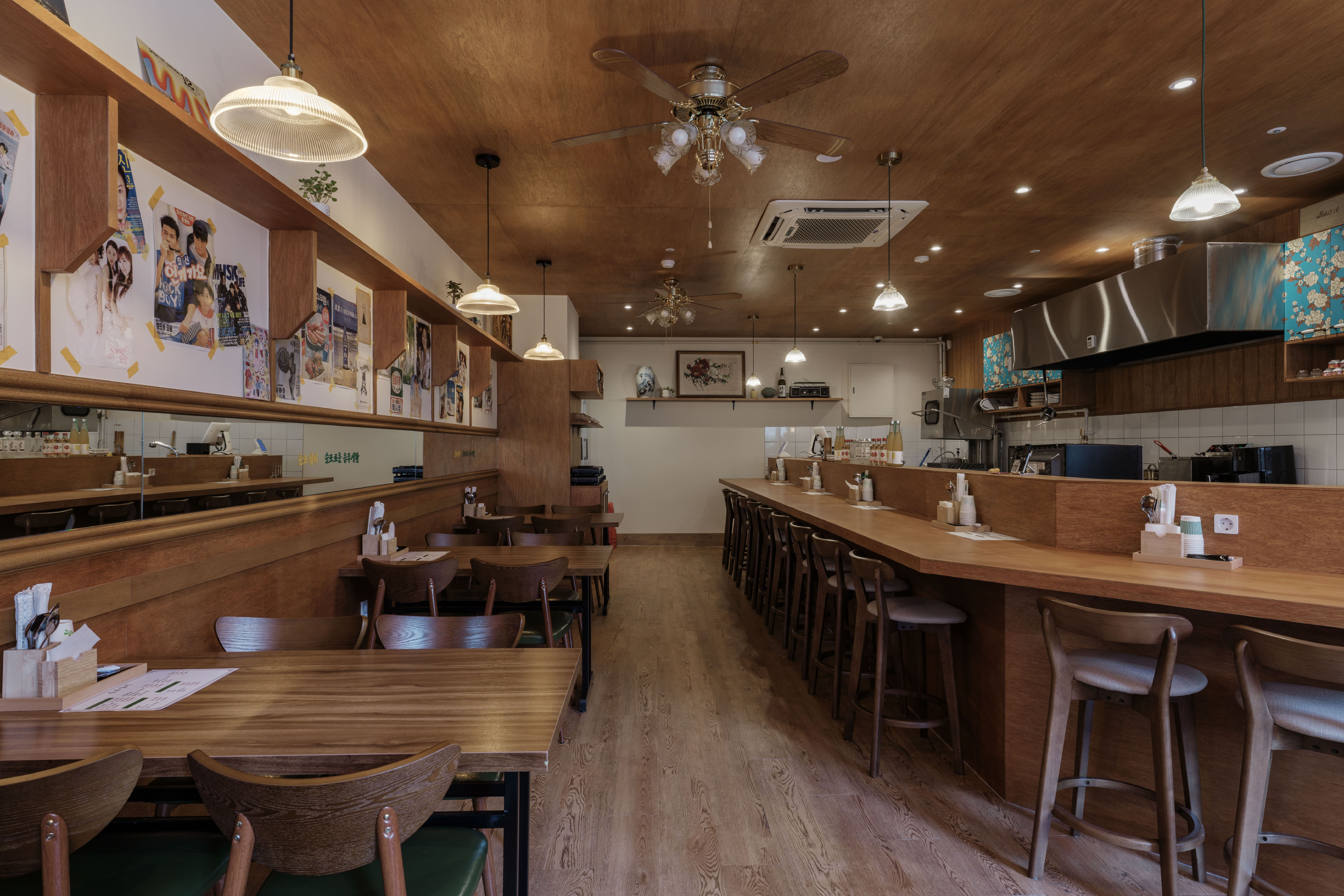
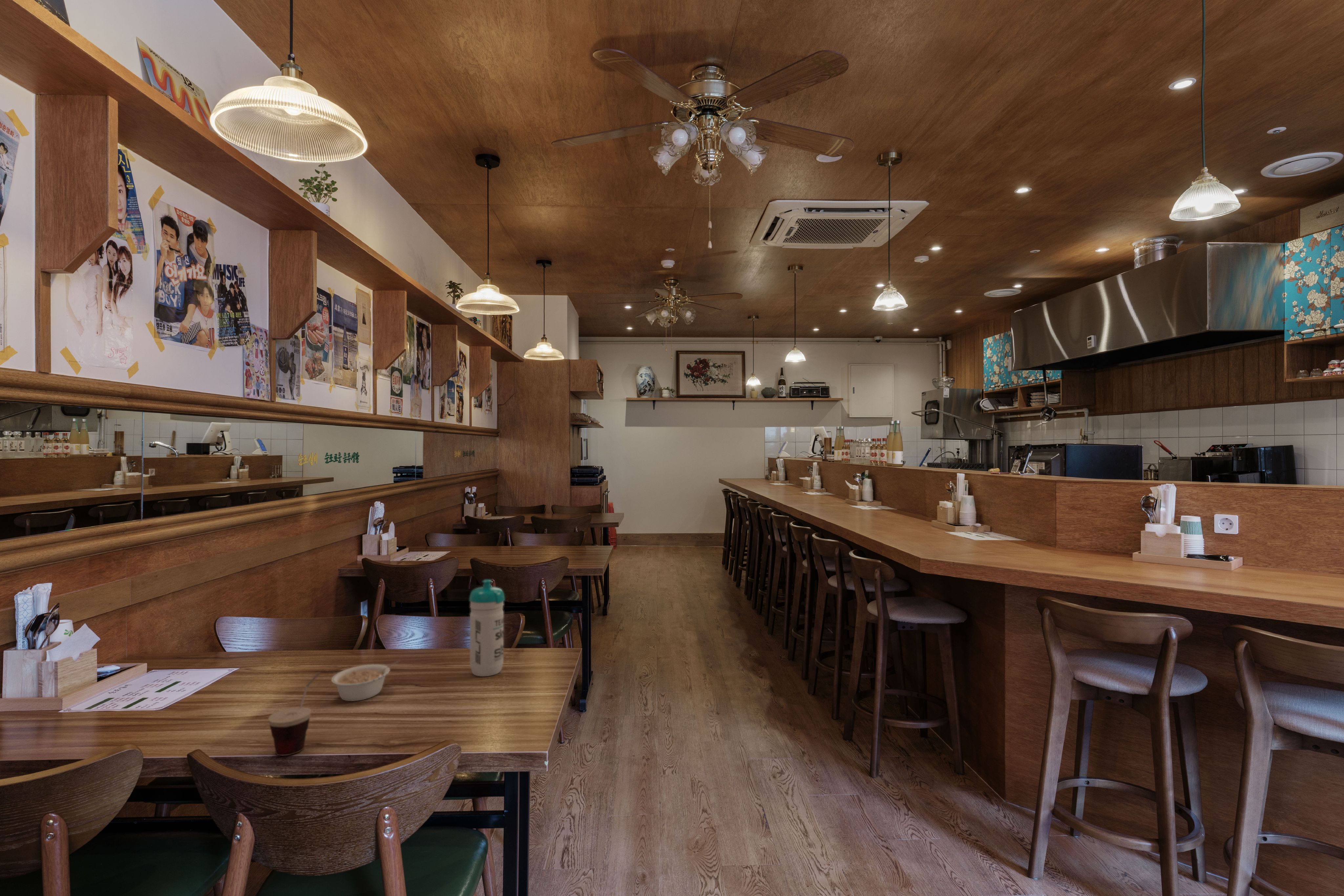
+ cup (300, 713)
+ water bottle (487, 626)
+ legume (363, 681)
